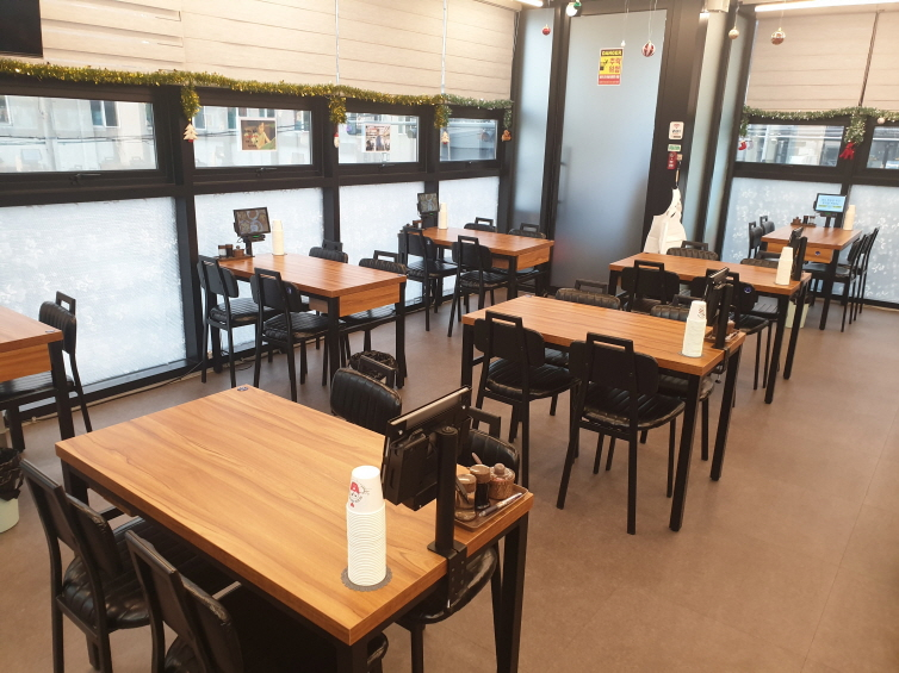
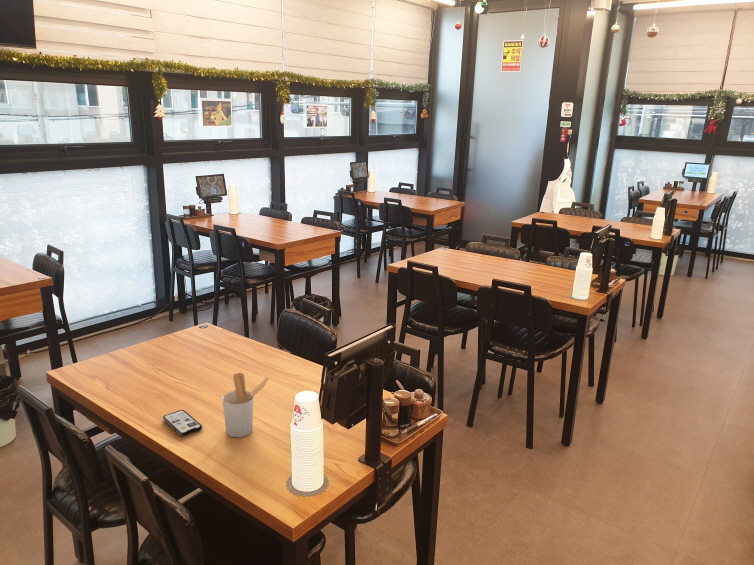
+ utensil holder (246, 405)
+ phone case (182, 422)
